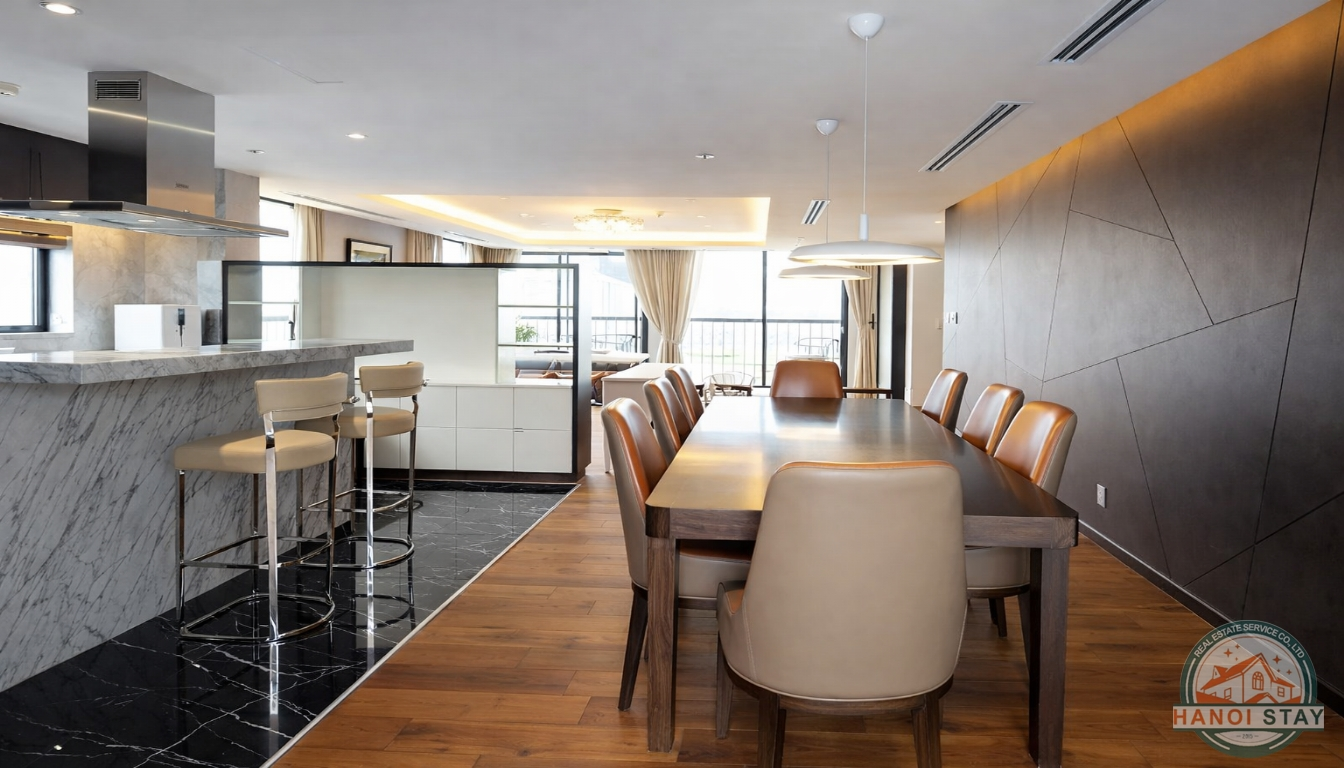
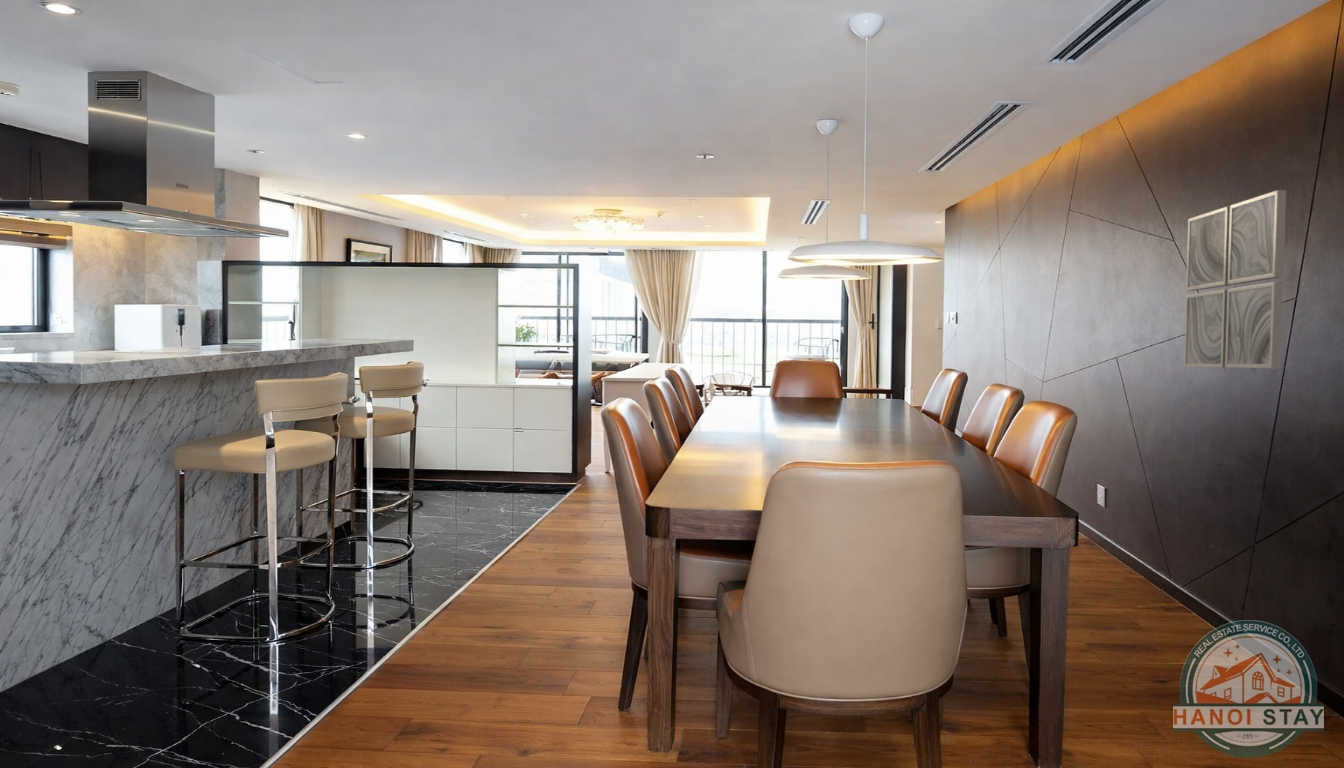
+ wall art (1231, 288)
